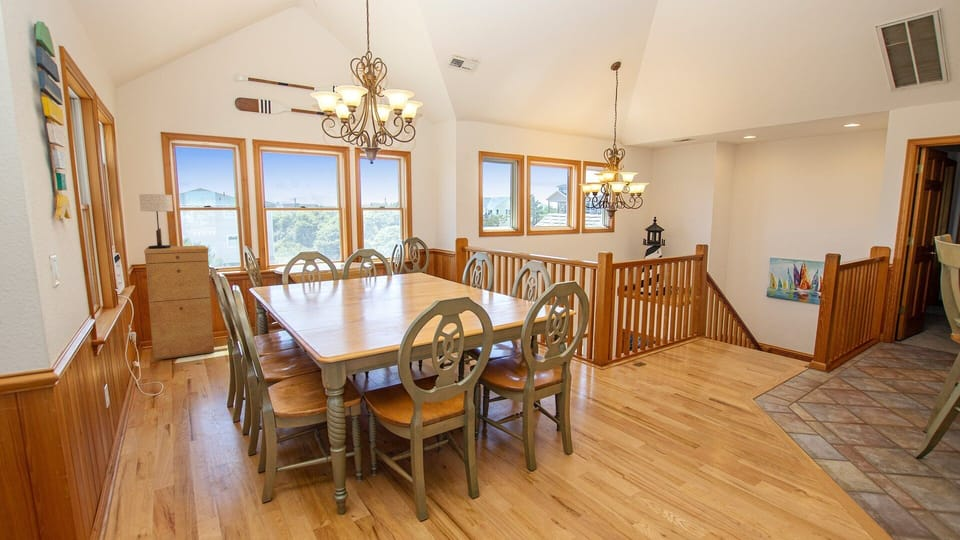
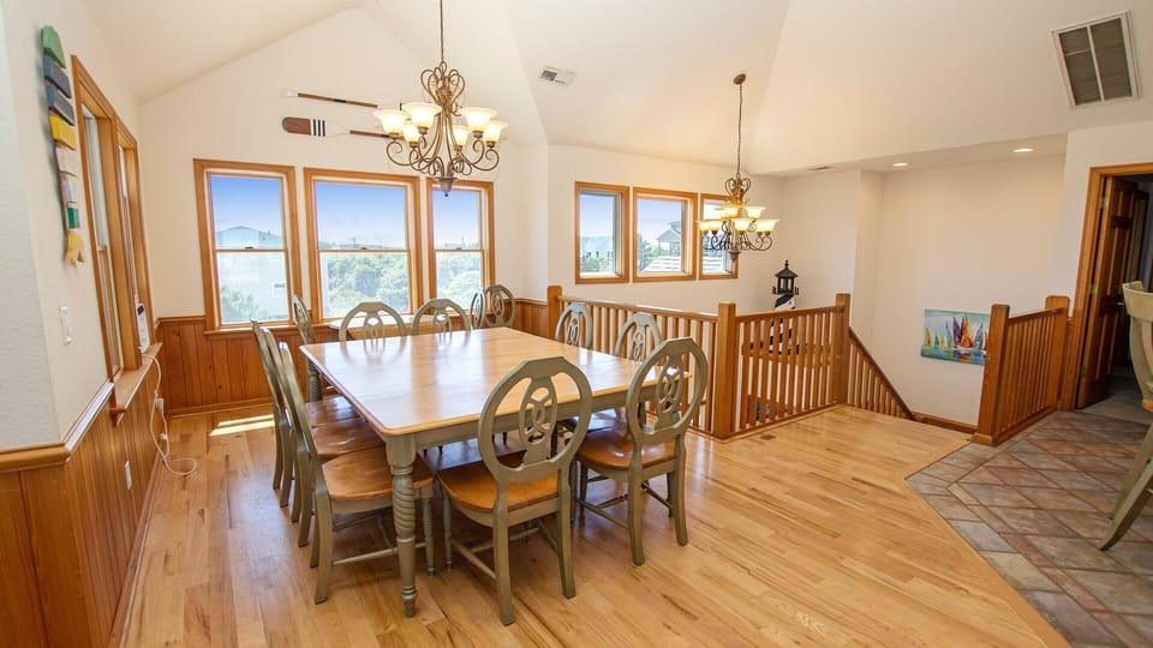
- table lamp (157, 221)
- filing cabinet (180, 298)
